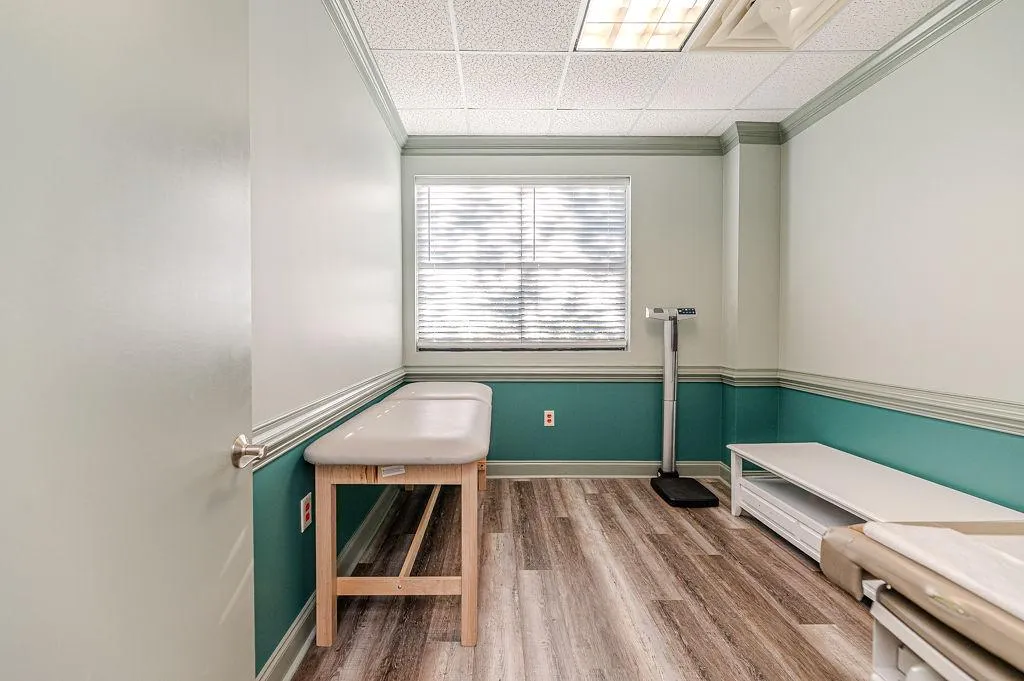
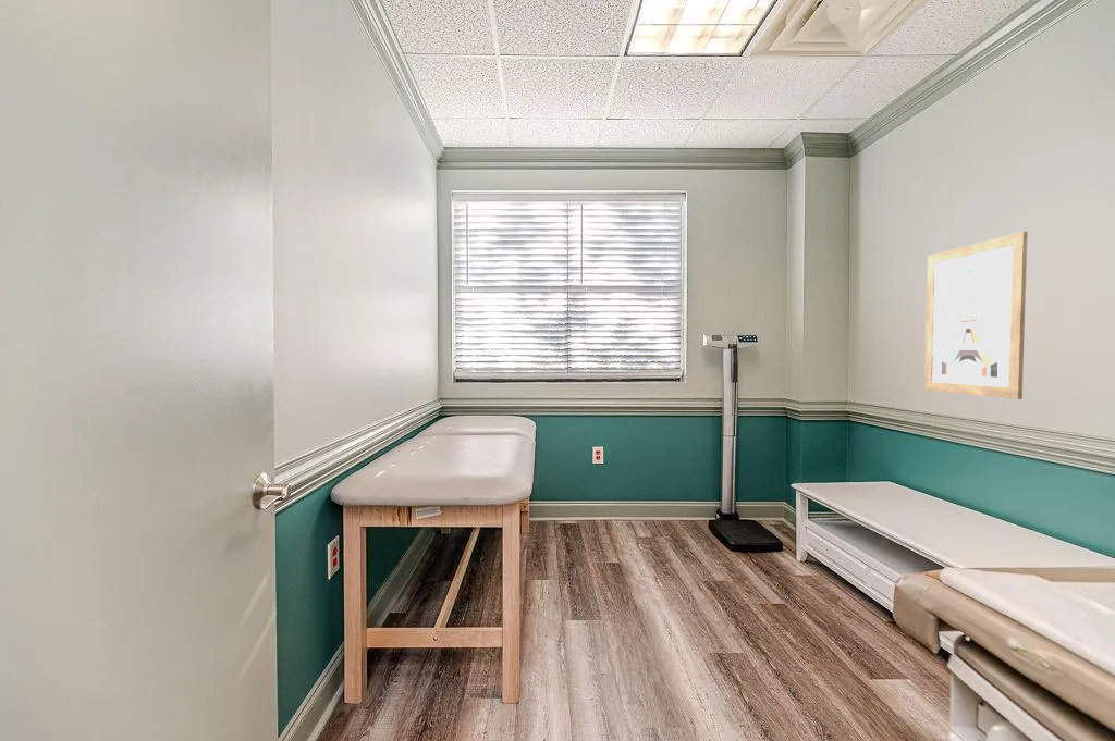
+ wall art (969, 320)
